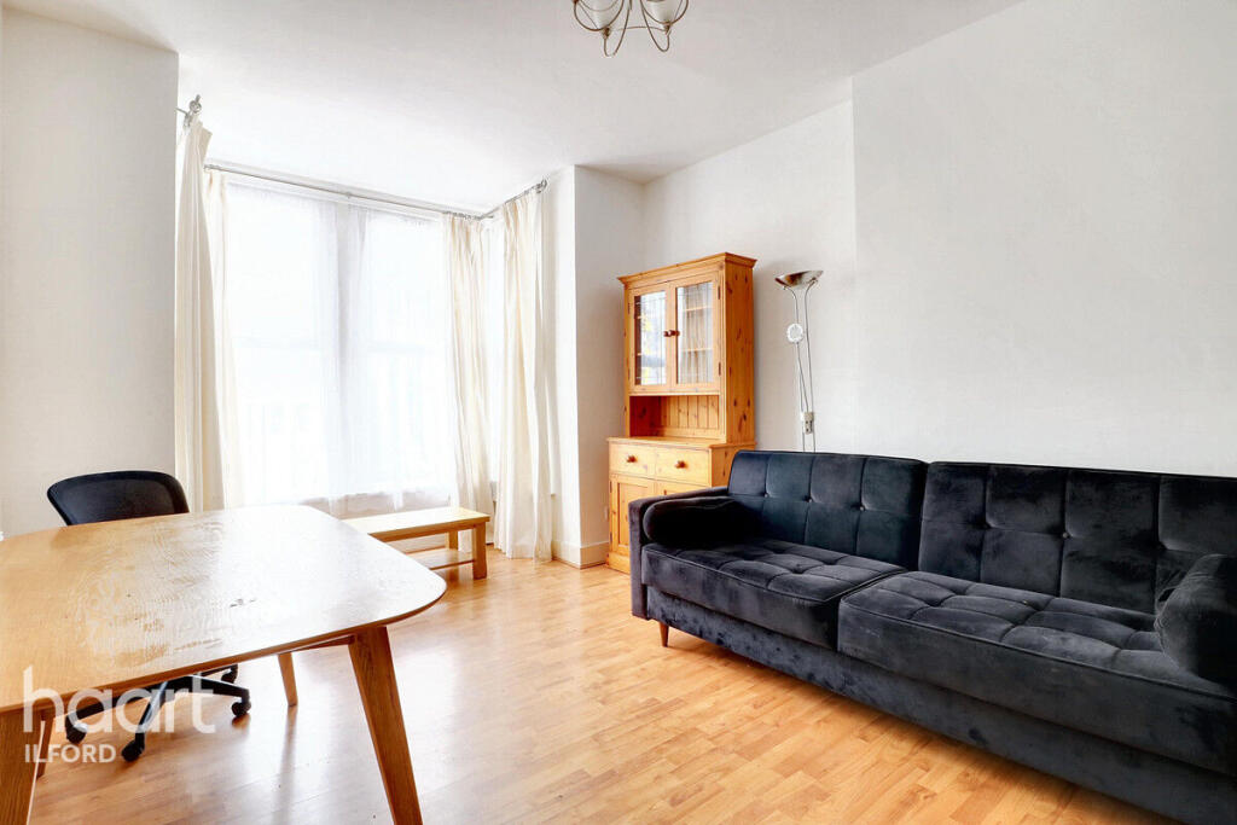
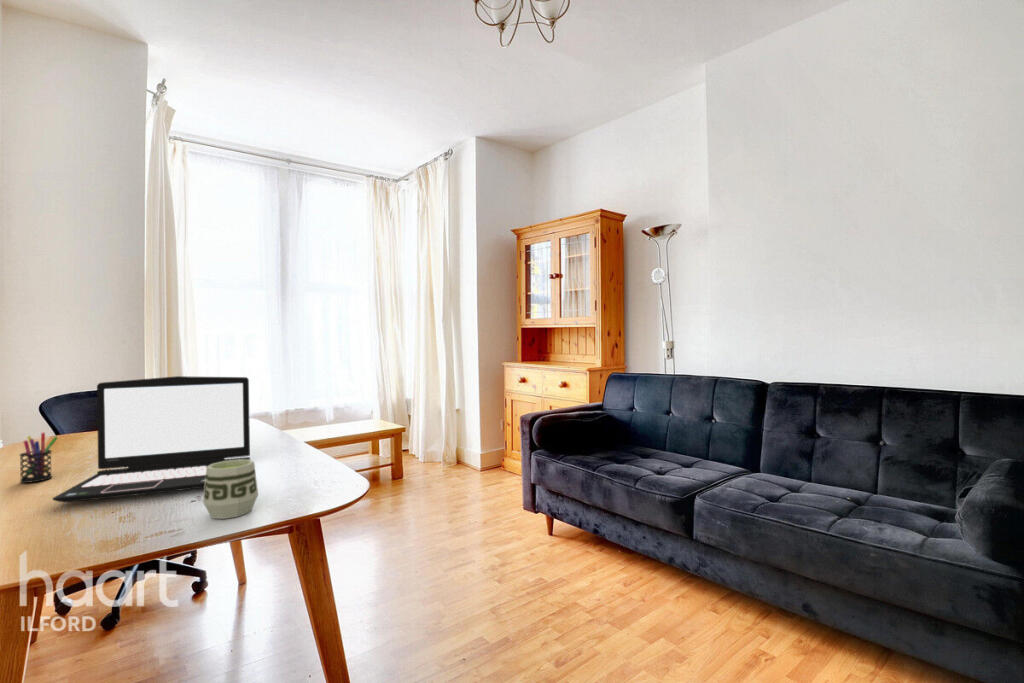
+ cup (231, 488)
+ laptop (163, 431)
+ pen holder (40, 455)
